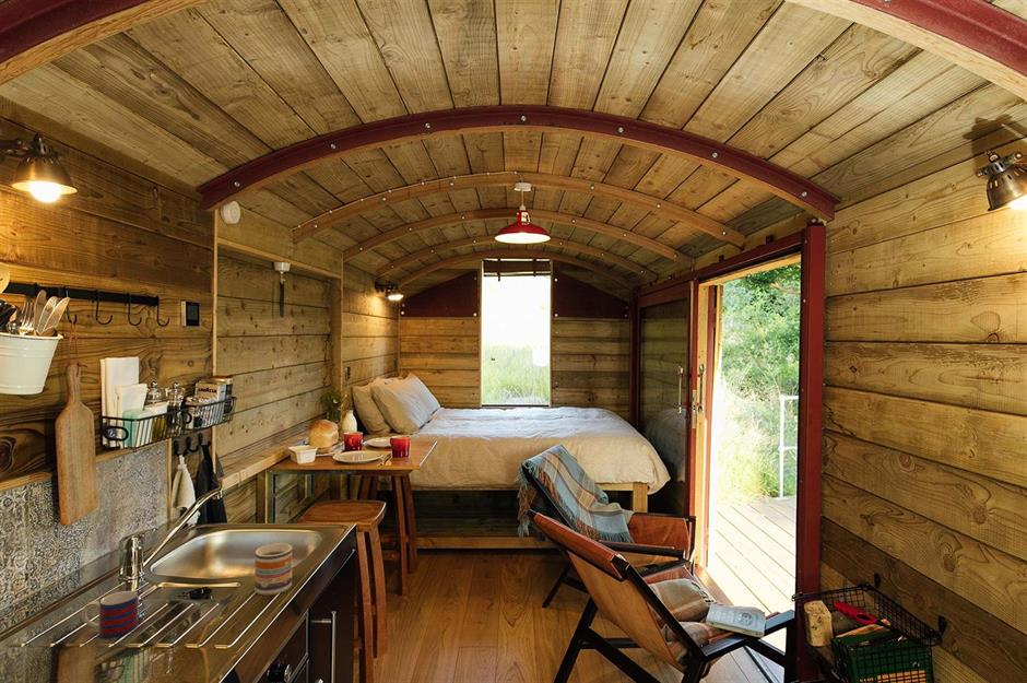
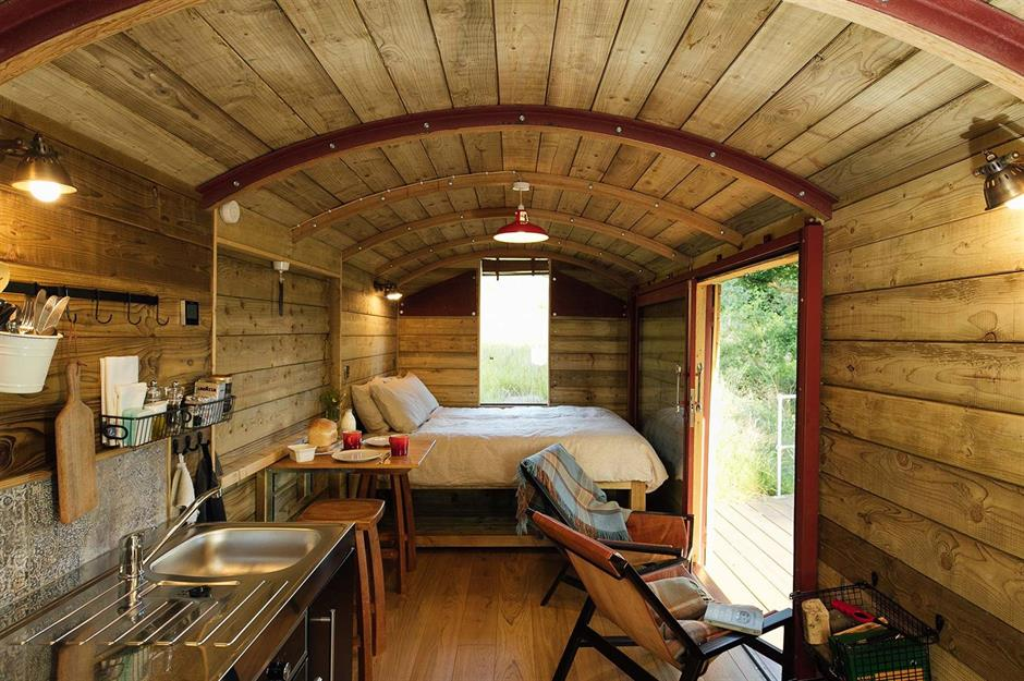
- mug (274, 566)
- mug (109, 614)
